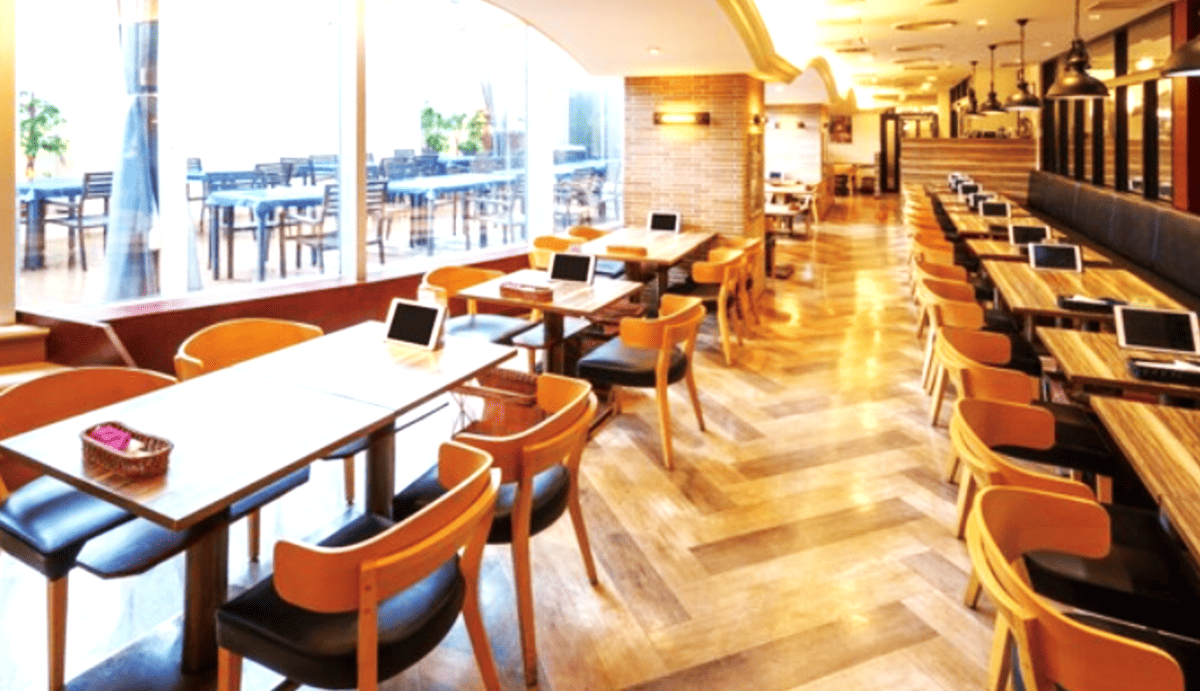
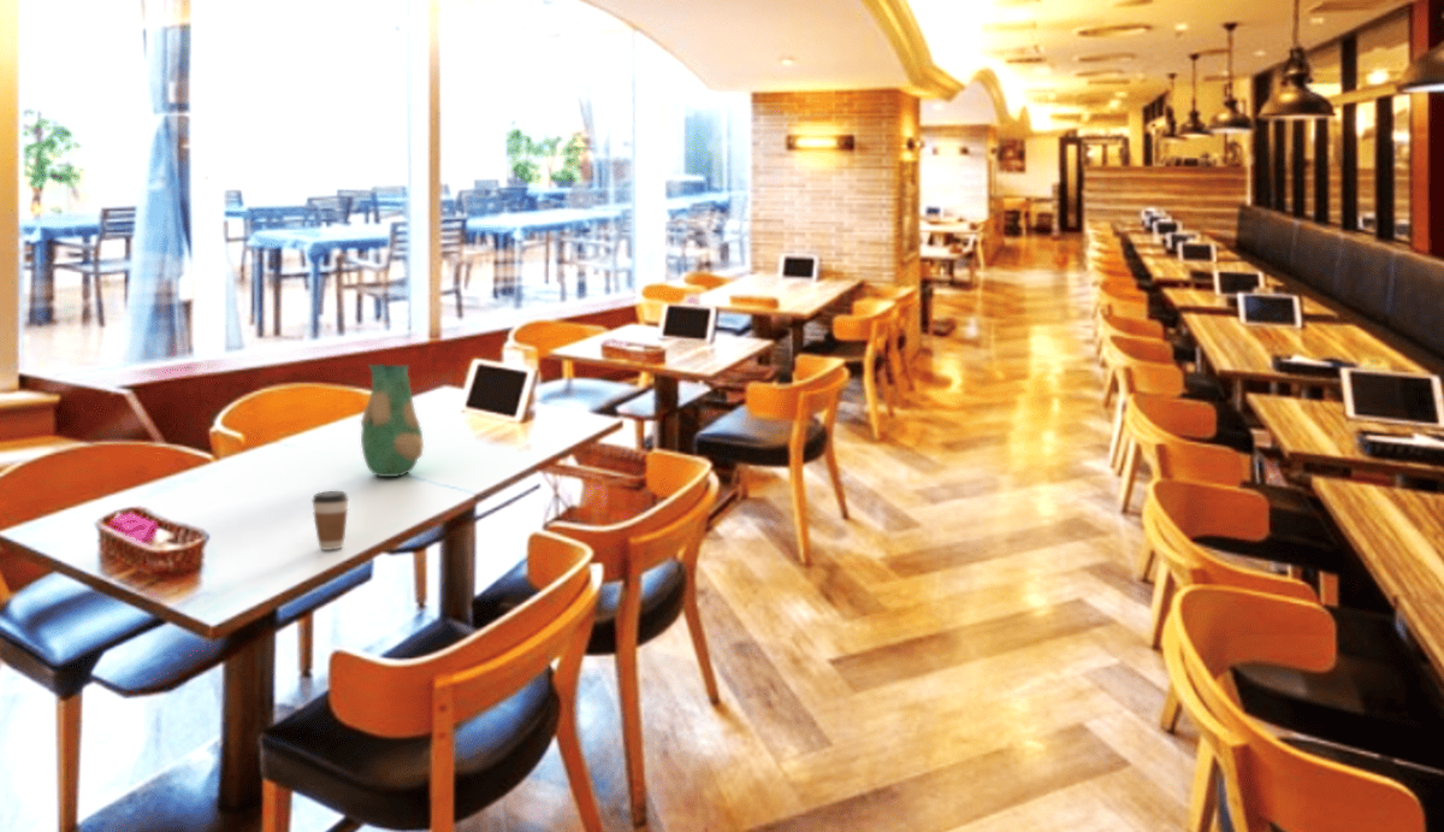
+ coffee cup (330, 520)
+ vase (392, 419)
